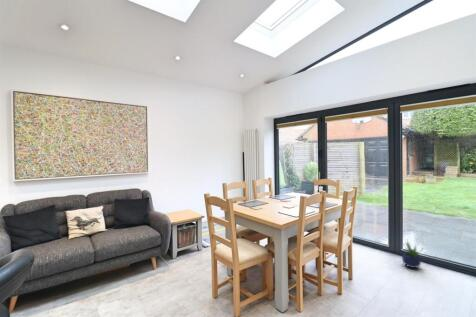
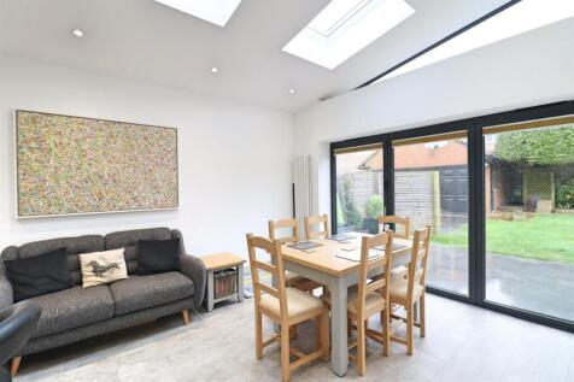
- potted plant (412, 254)
